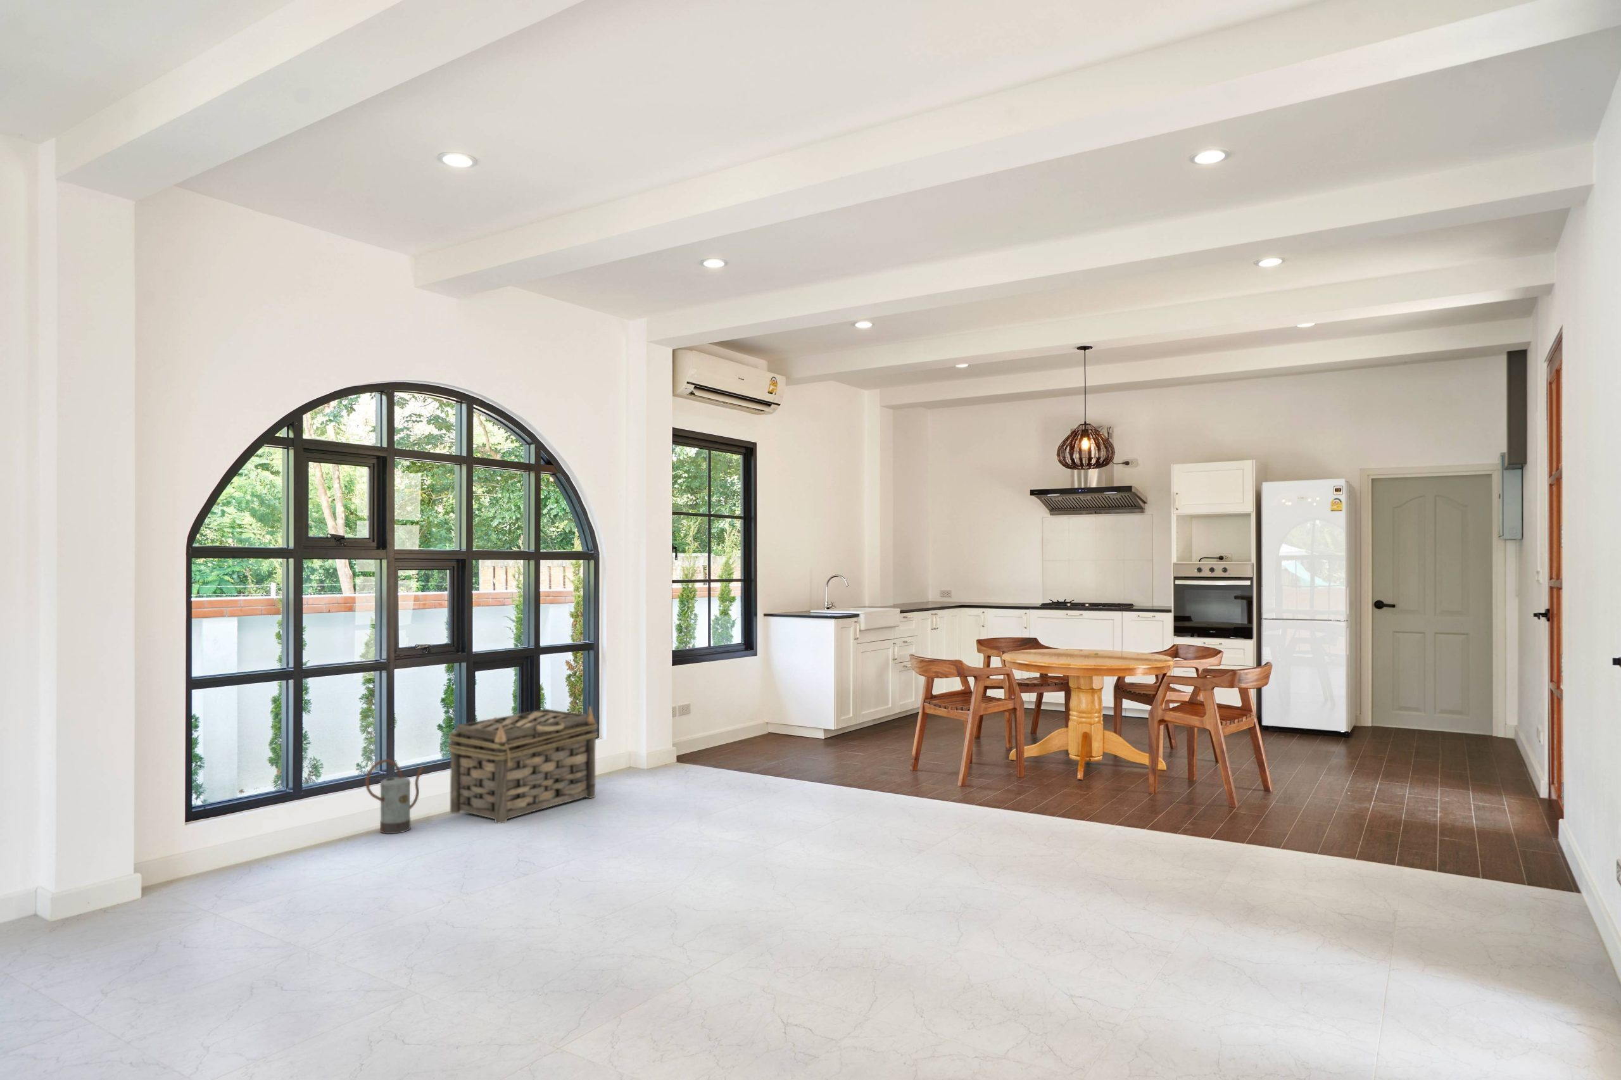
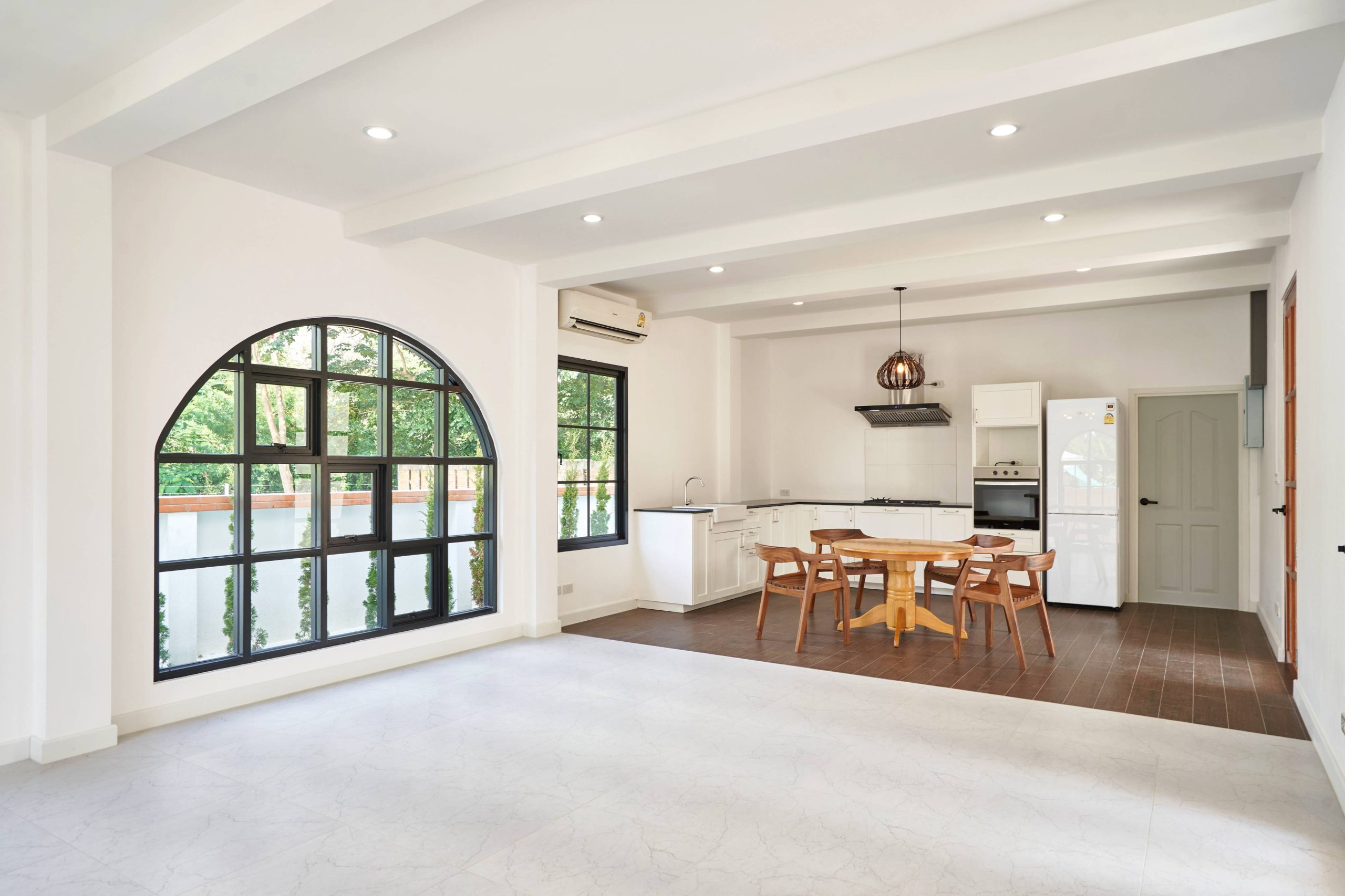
- basket (528, 758)
- watering can (395, 793)
